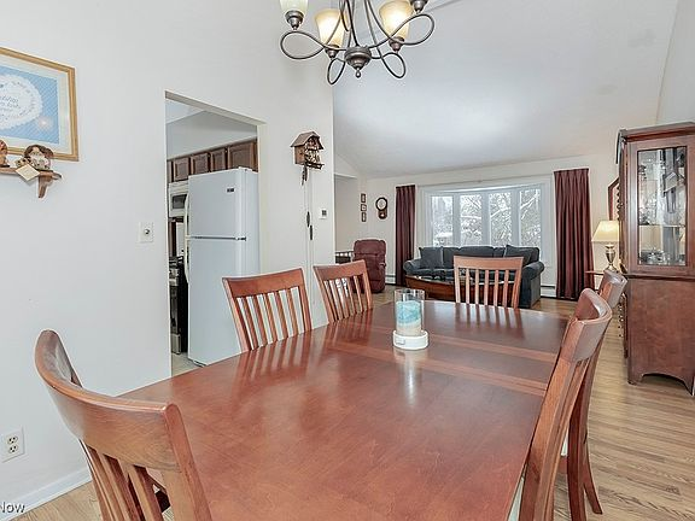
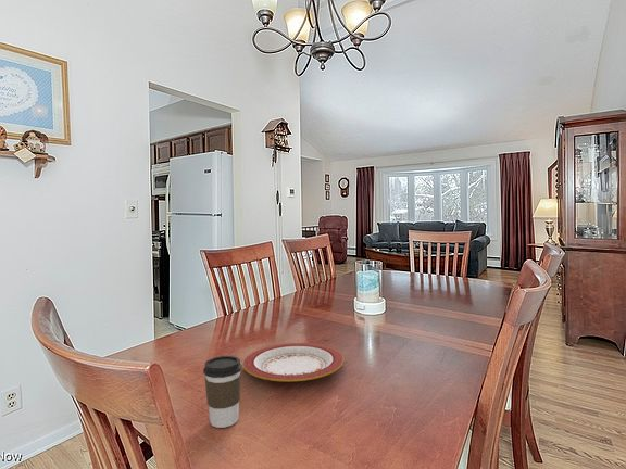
+ coffee cup (223, 391)
+ plate (293, 363)
